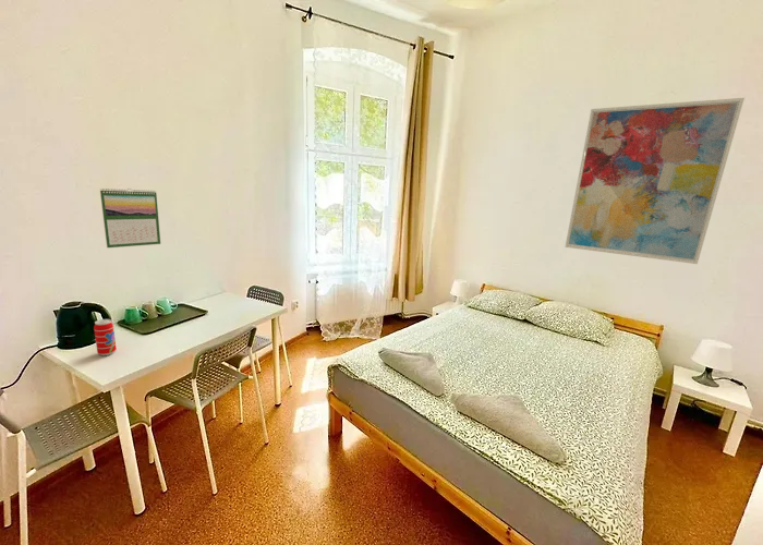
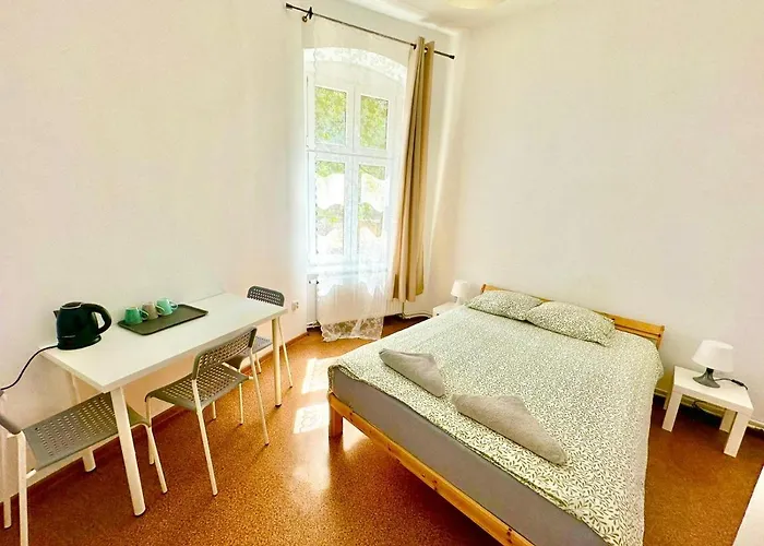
- beverage can (105, 337)
- wall art (641, 183)
- calendar (132, 217)
